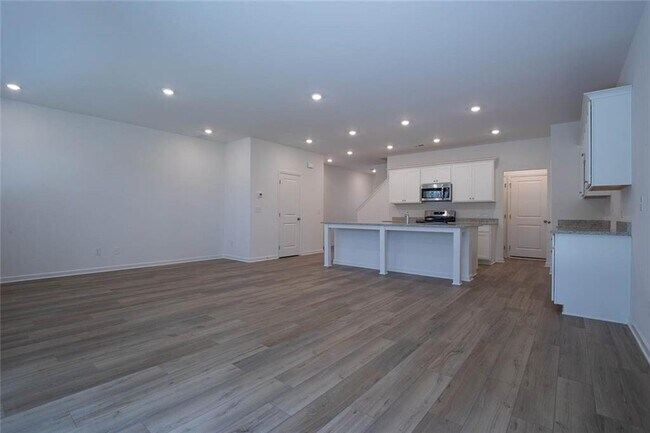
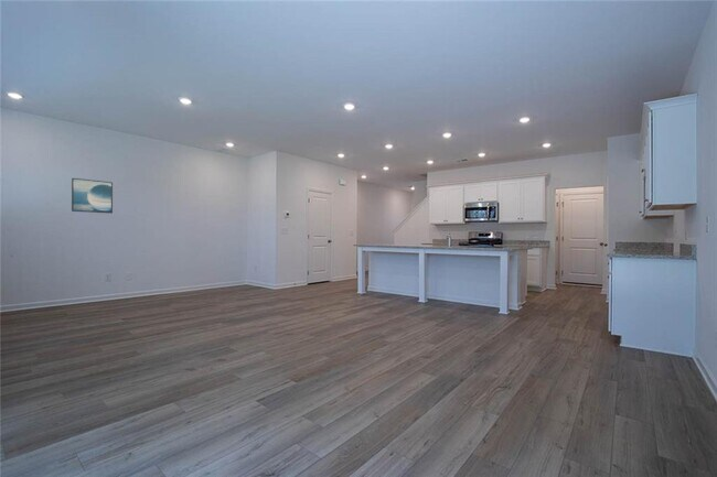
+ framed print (93, 196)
